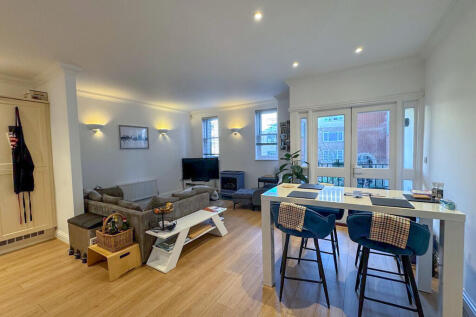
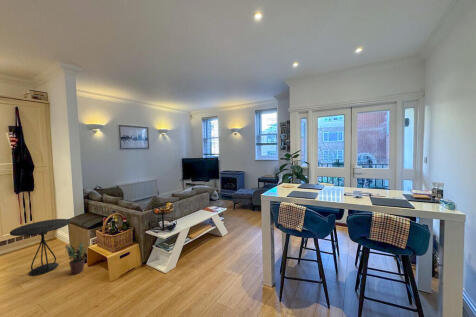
+ side table (44, 247)
+ potted plant (77, 258)
